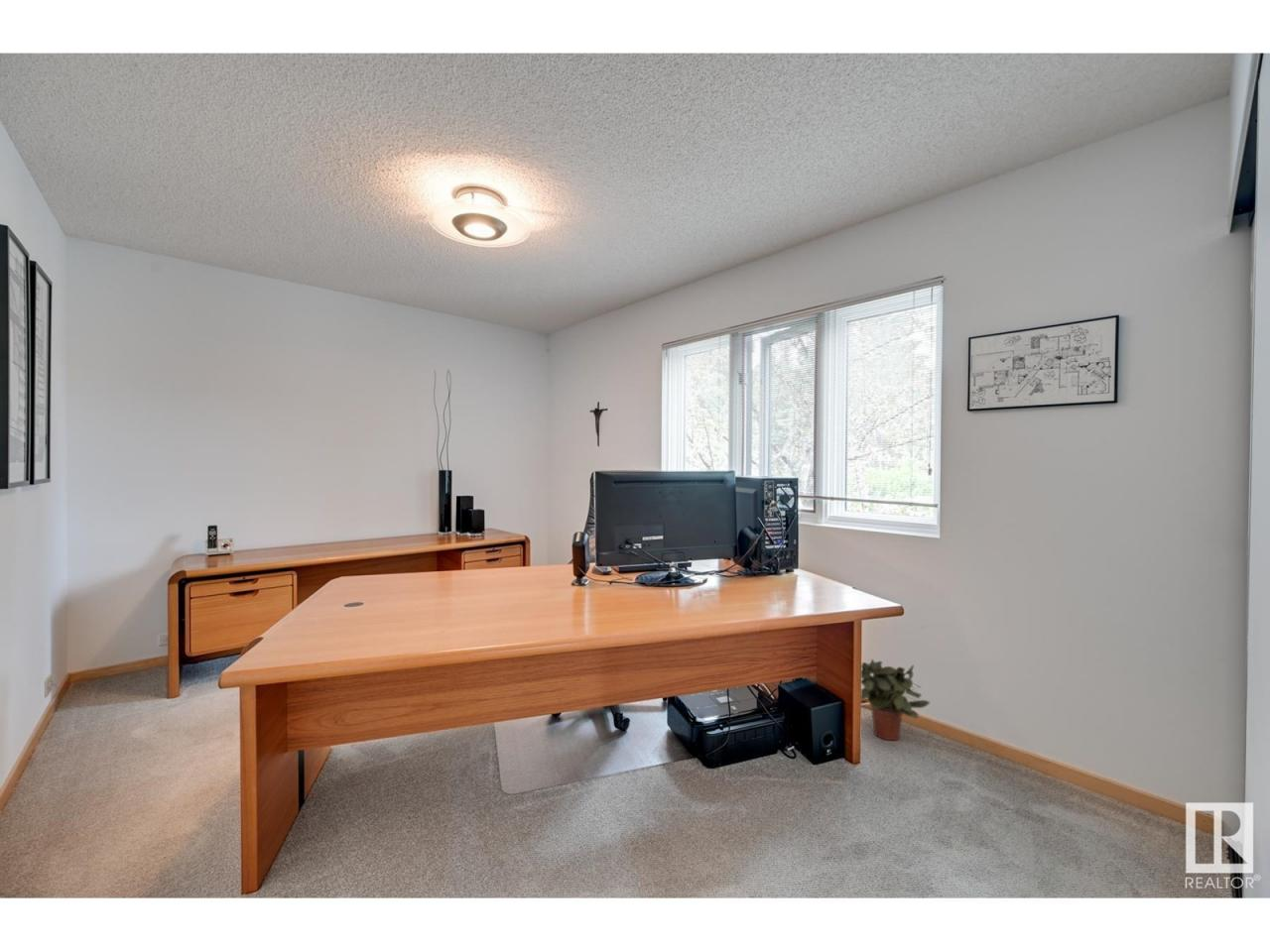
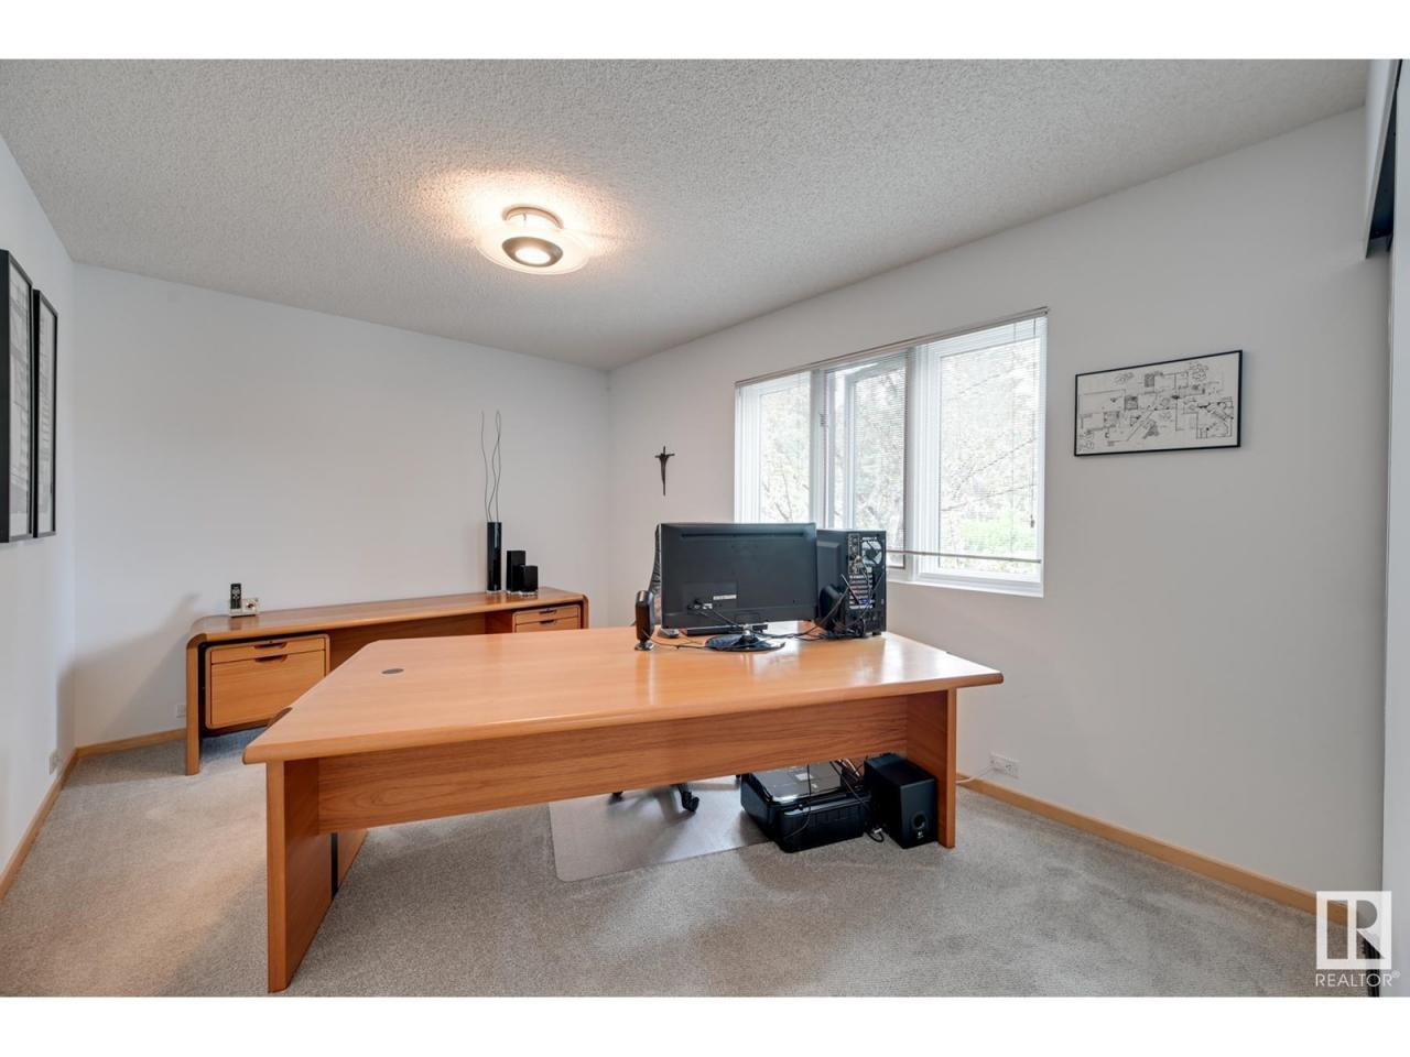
- potted plant (888, 697)
